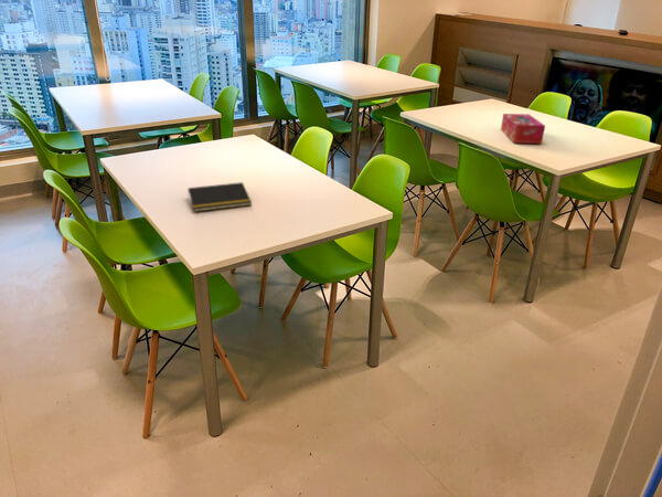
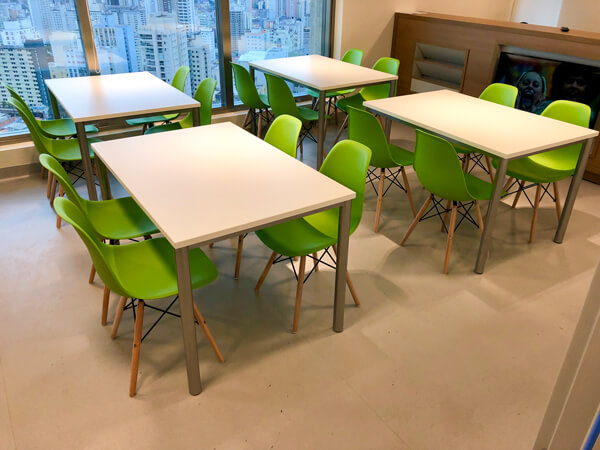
- notepad (220, 195)
- tissue box (521, 127)
